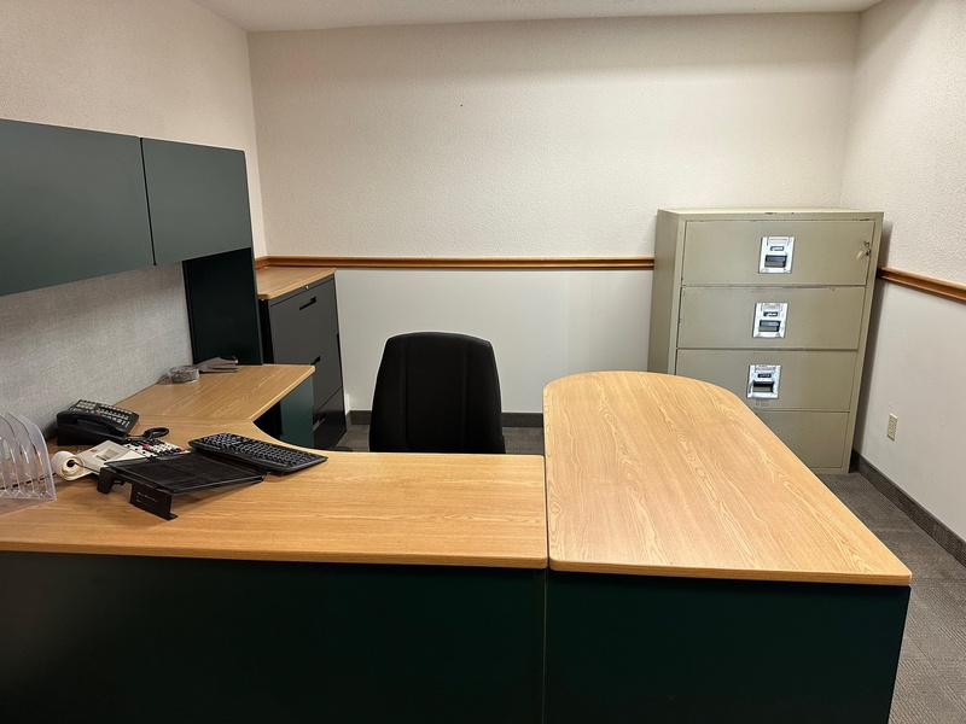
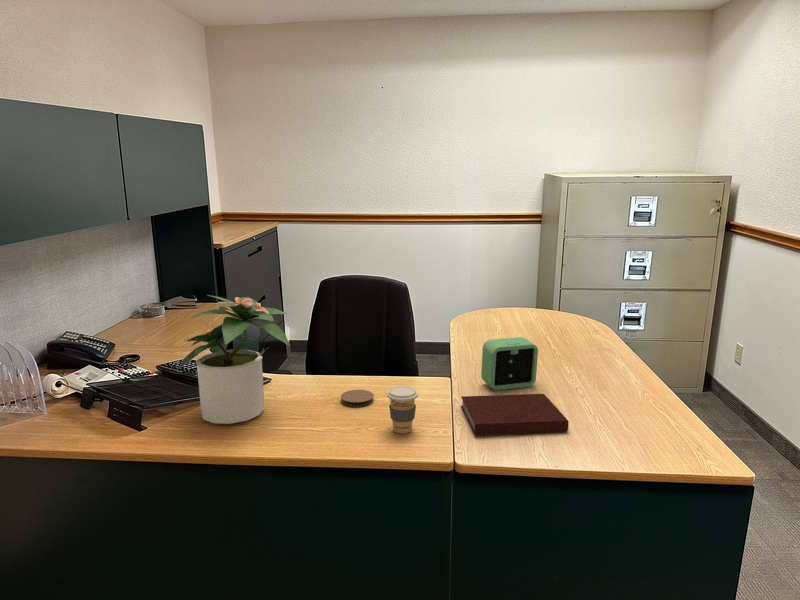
+ potted plant (238, 355)
+ alarm clock (509, 363)
+ coaster (357, 397)
+ notebook (511, 413)
+ coffee cup (402, 410)
